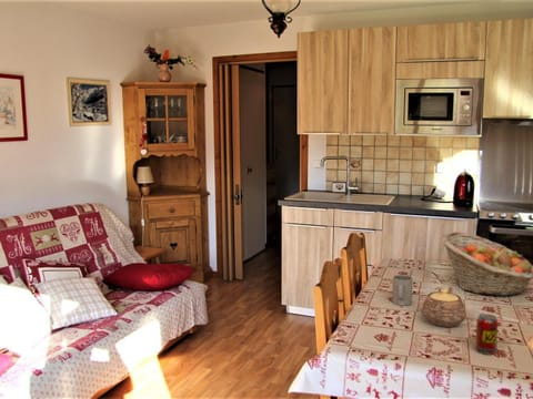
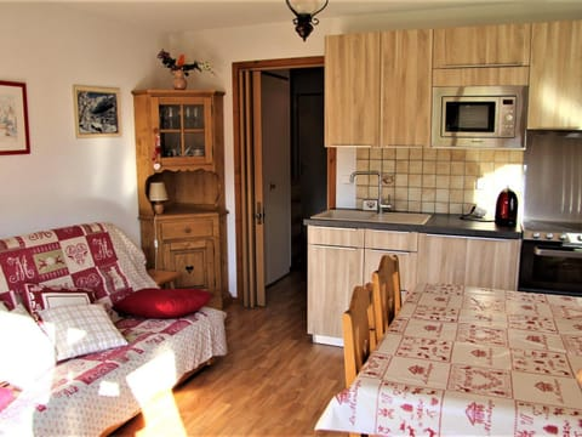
- beverage can (486, 332)
- mug (401, 290)
- fruit basket (486, 260)
- teapot (444, 305)
